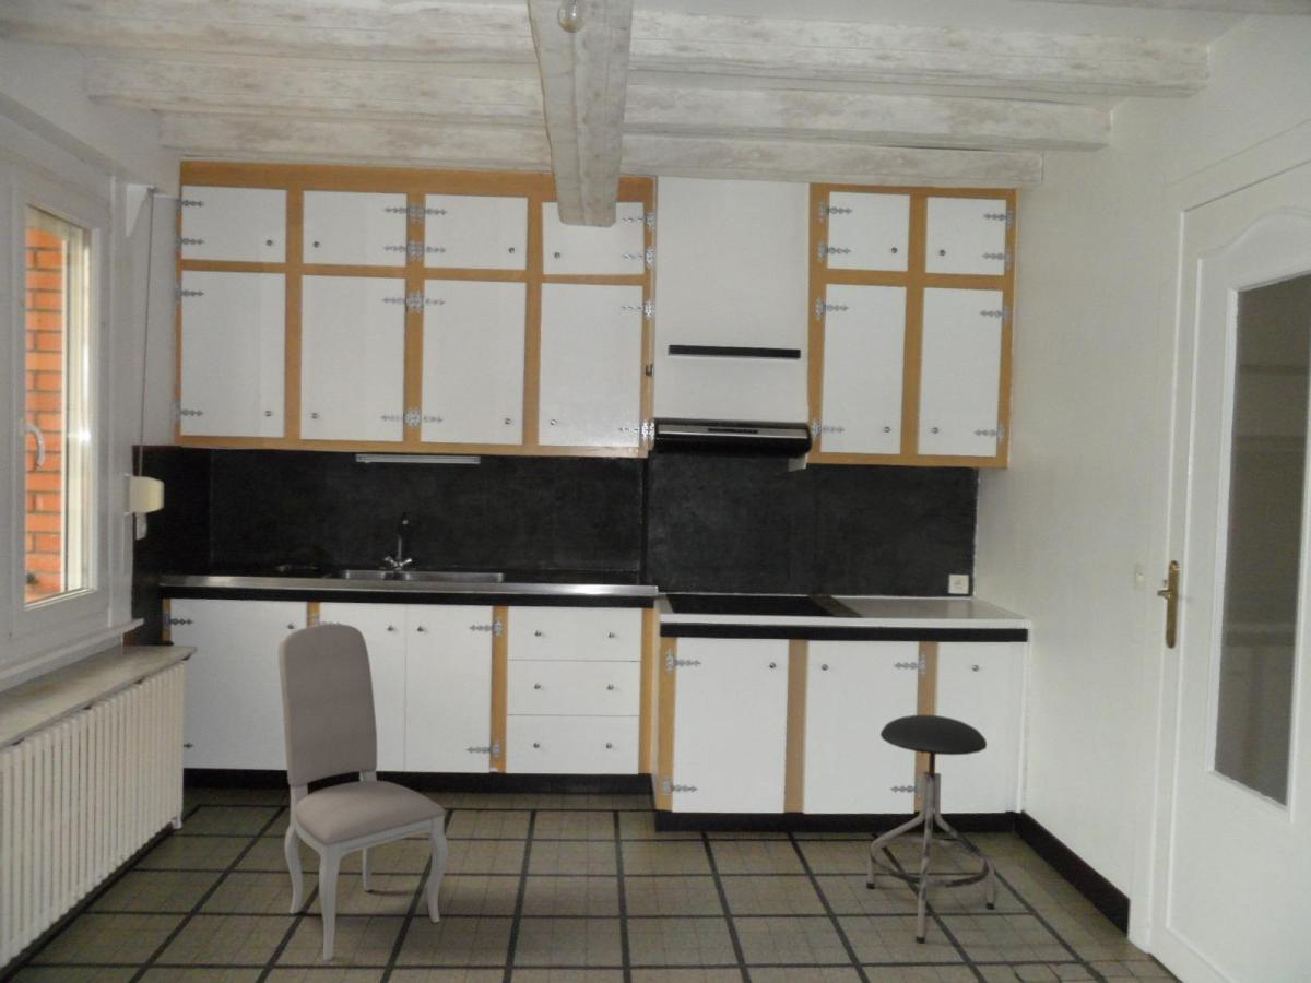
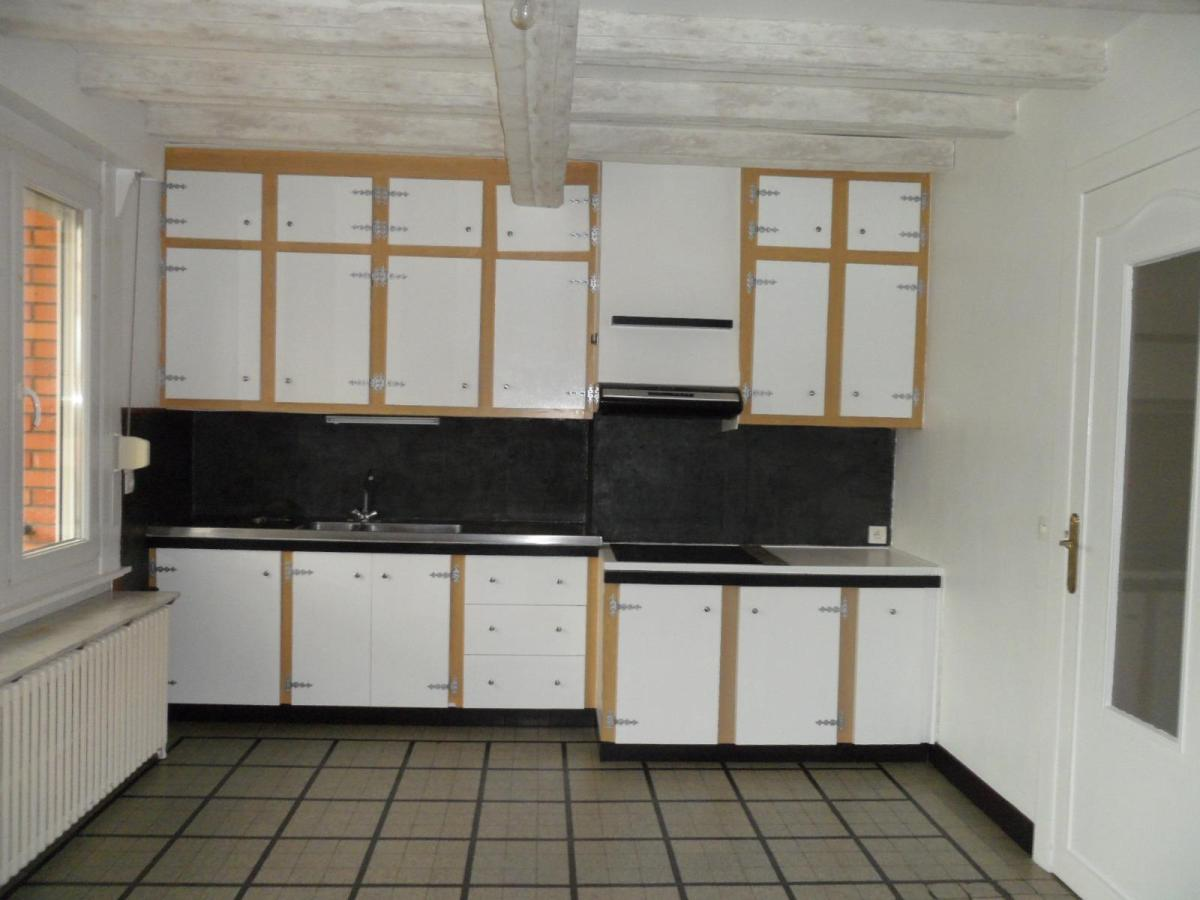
- dining chair (359, 777)
- stool (922, 813)
